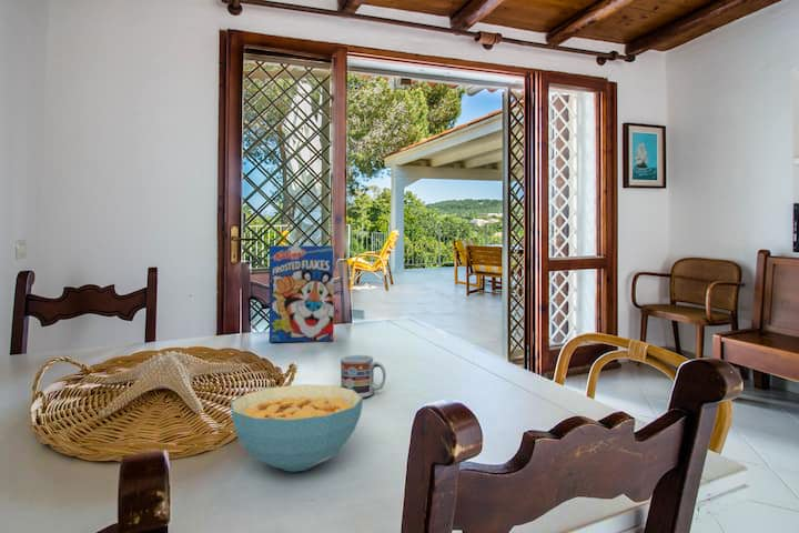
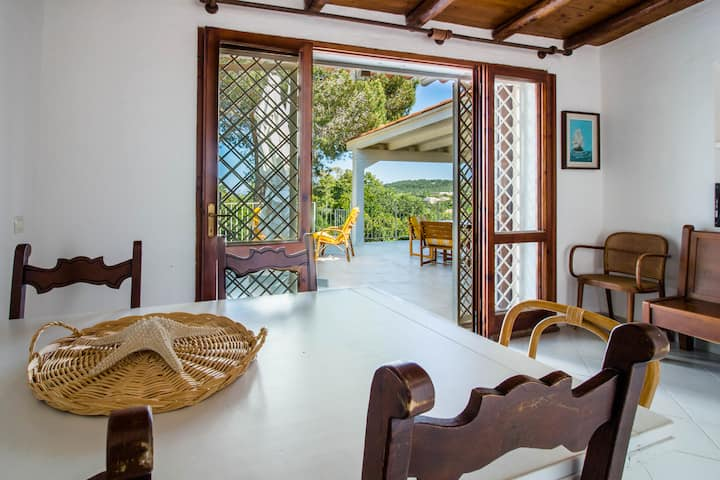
- cereal box (302, 292)
- cup (363, 375)
- cereal bowl (297, 431)
